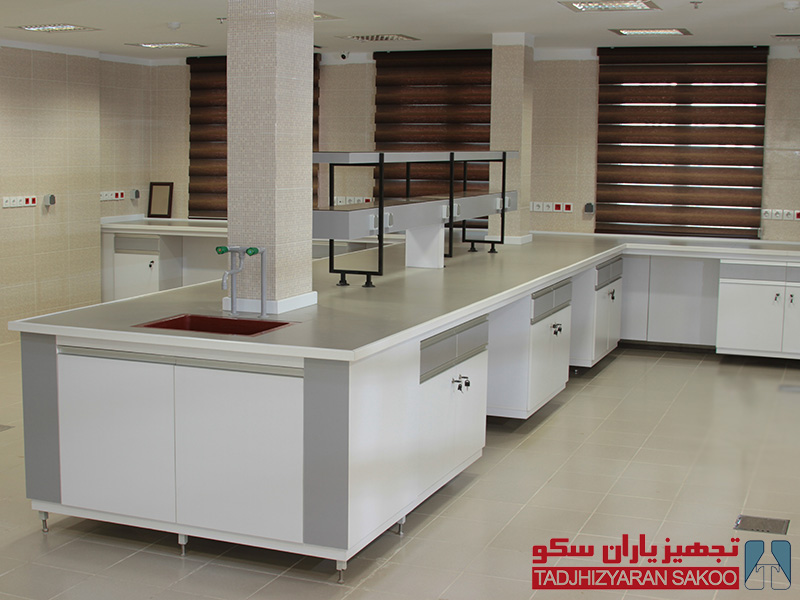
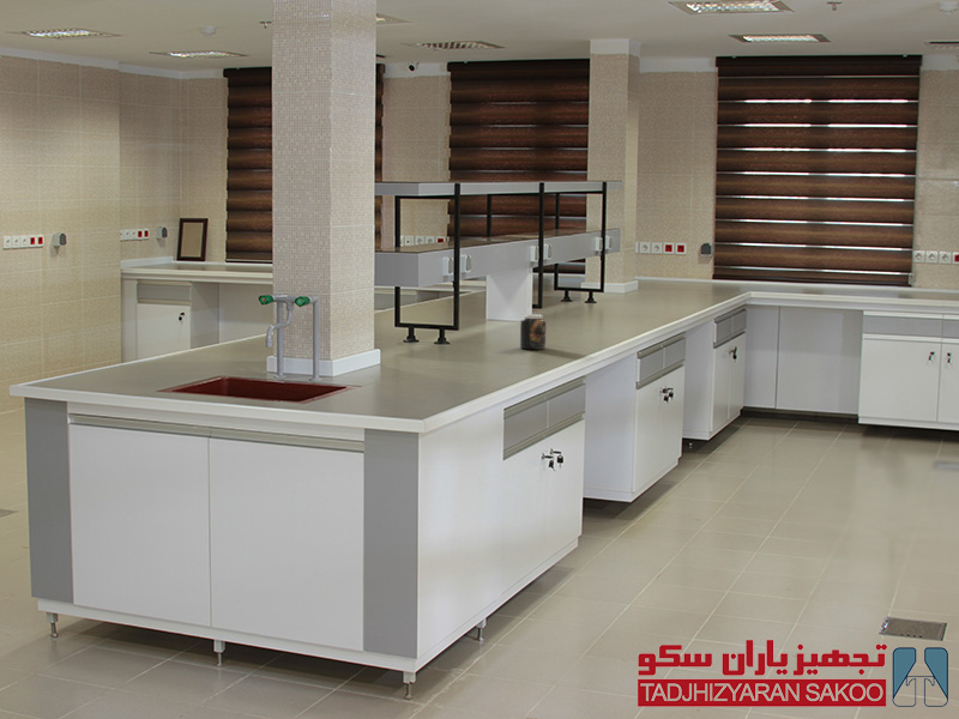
+ jar (532, 331)
